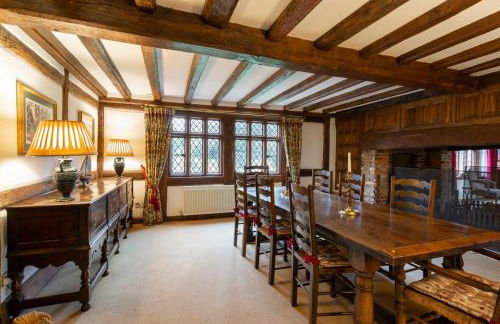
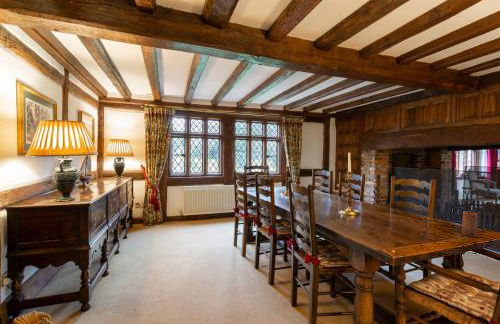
+ candle (469, 223)
